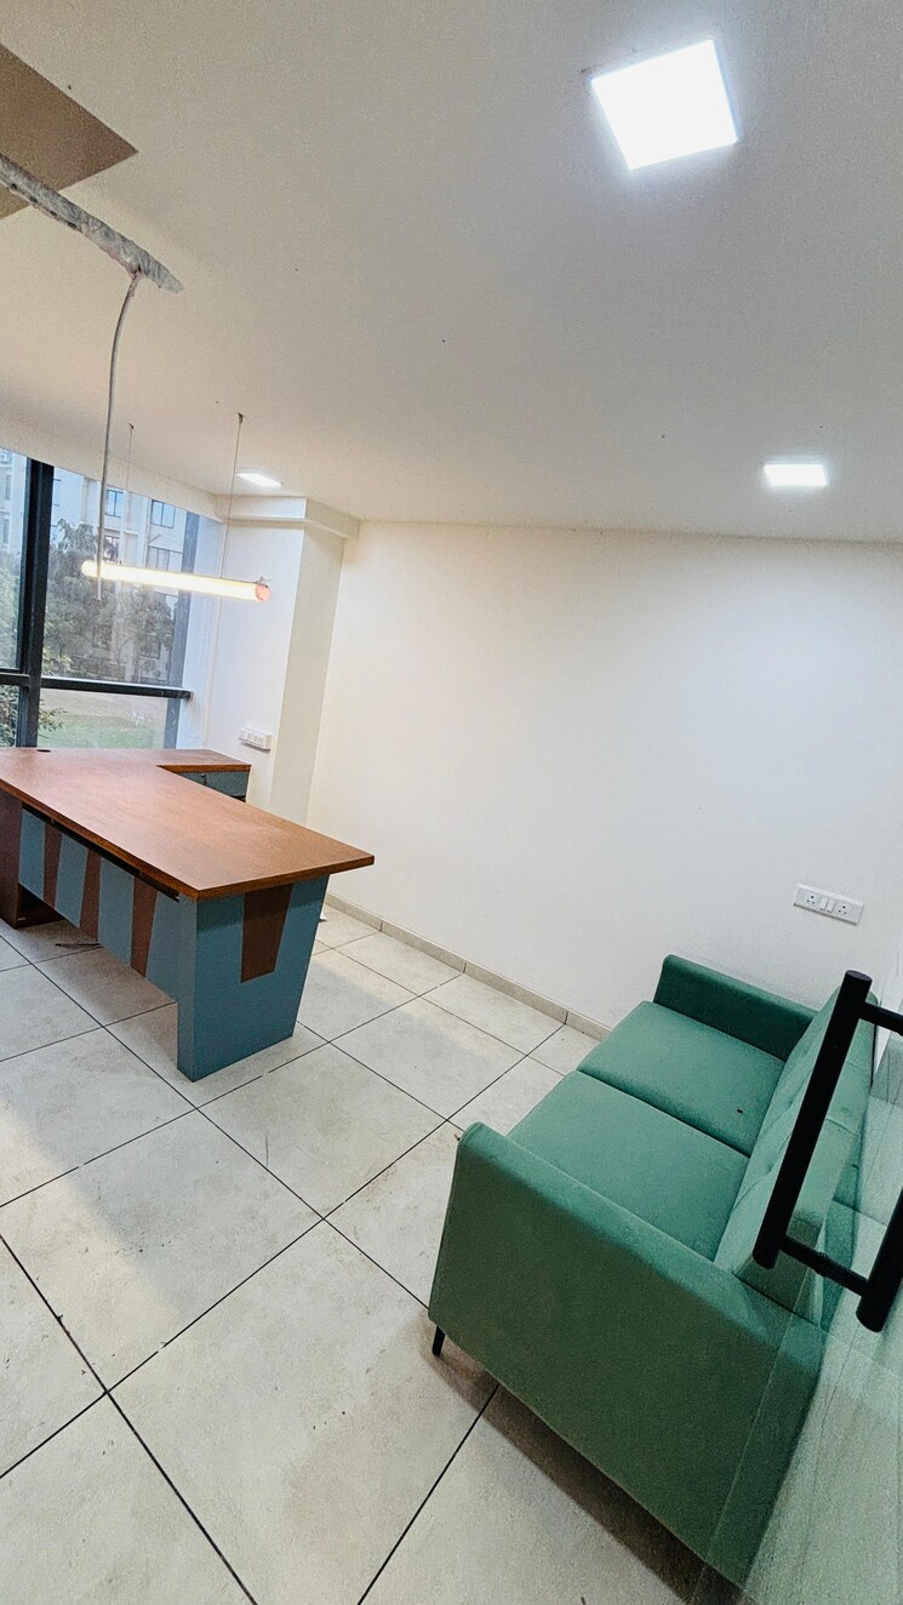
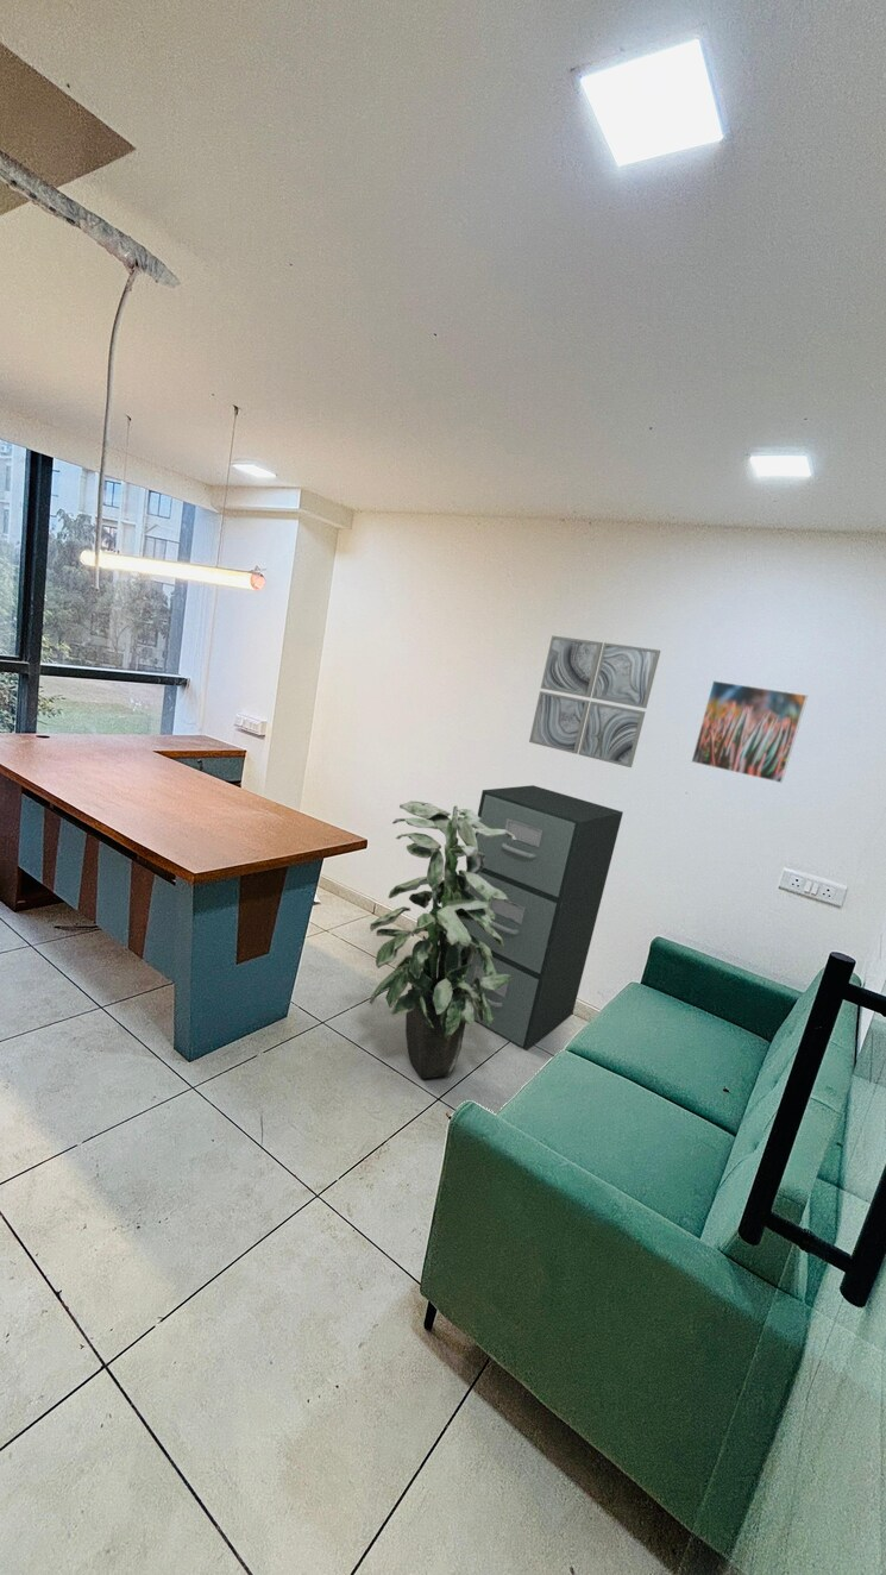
+ filing cabinet (528, 909)
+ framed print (746, 730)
+ indoor plant (440, 939)
+ wall art (590, 697)
